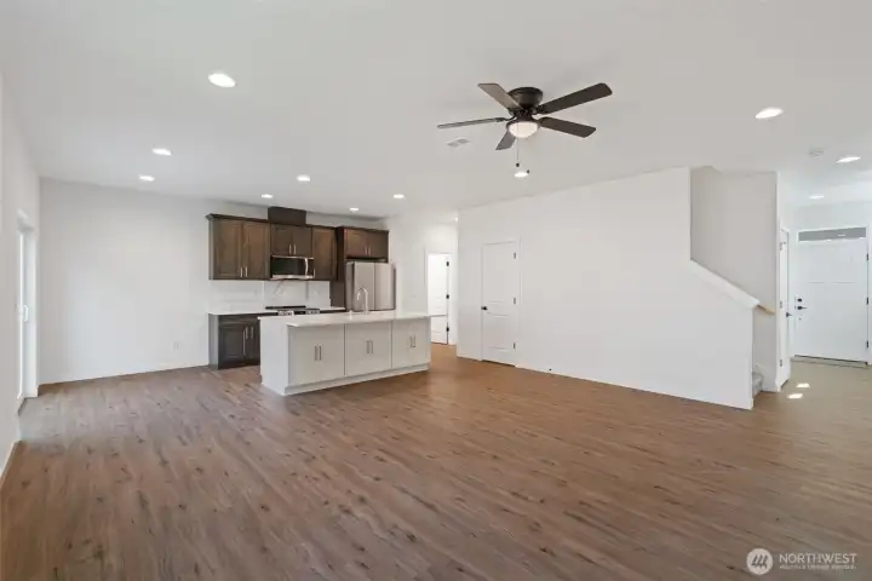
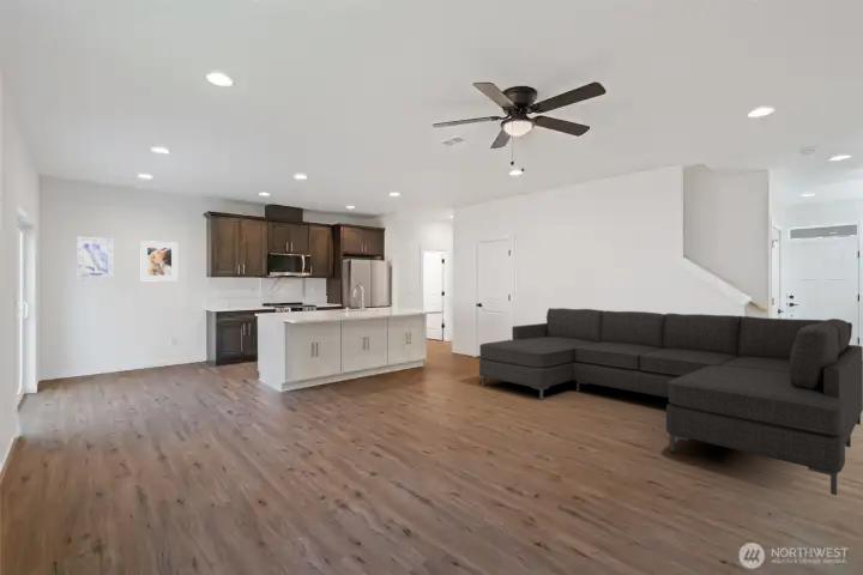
+ wall art (95, 259)
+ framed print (159, 261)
+ sofa (630, 359)
